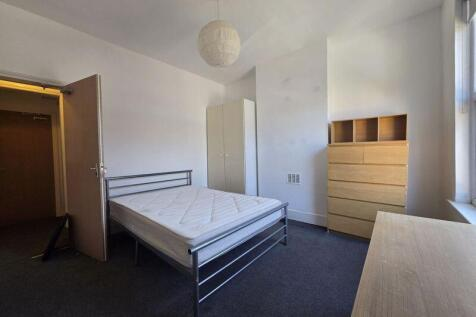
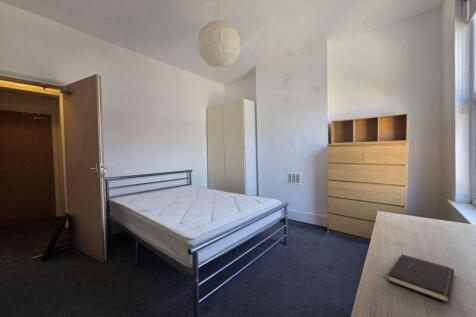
+ hardcover book (421, 274)
